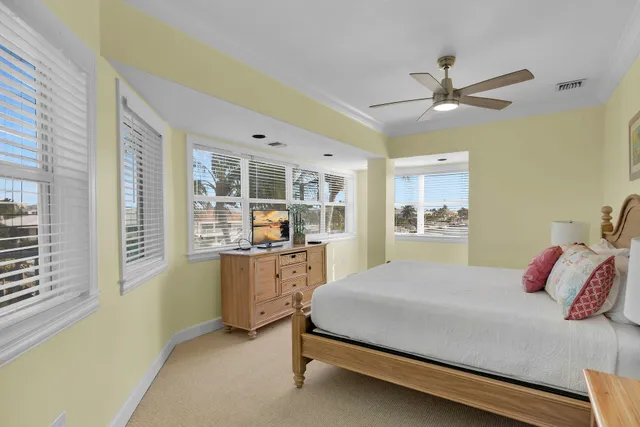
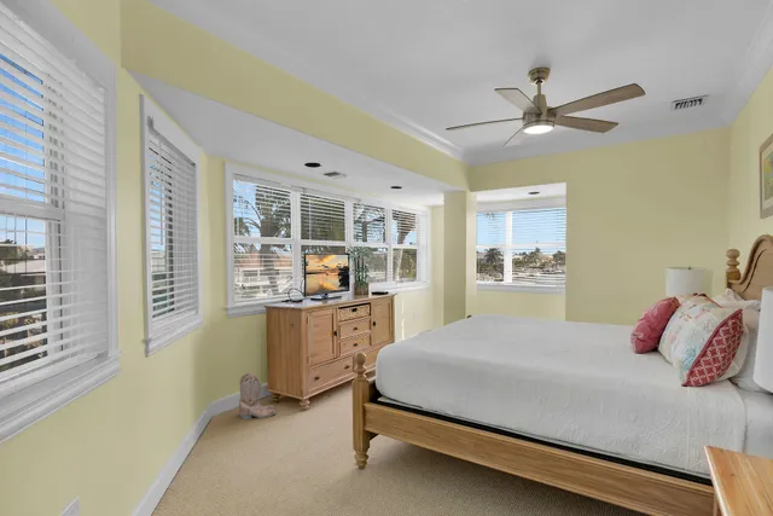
+ boots (257, 393)
